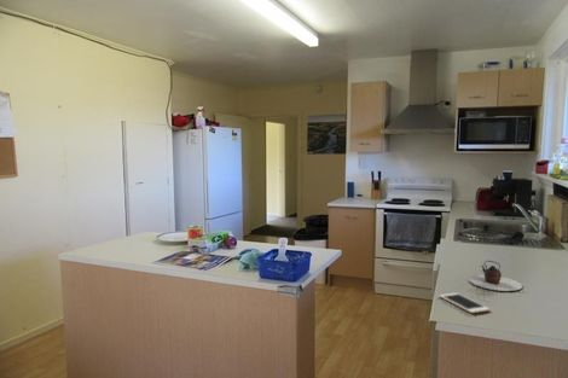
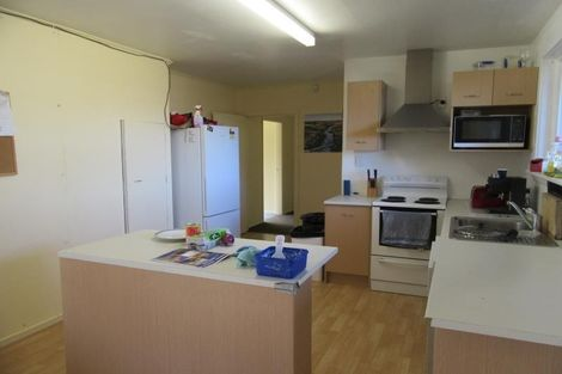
- cell phone (463, 302)
- teapot (494, 272)
